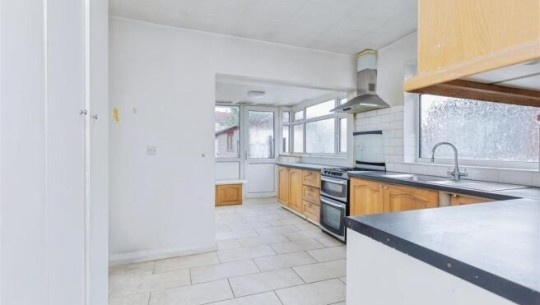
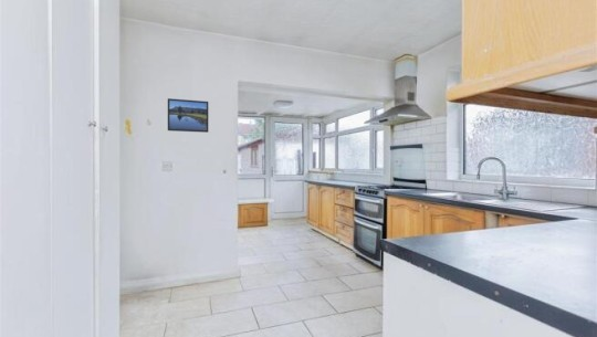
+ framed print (188, 115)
